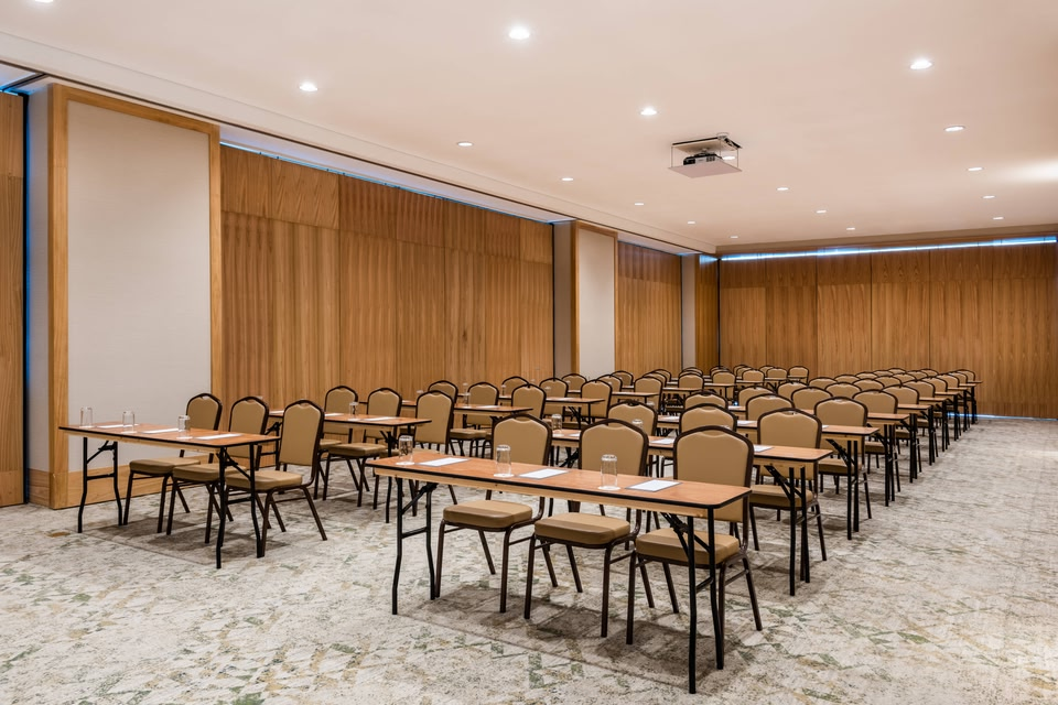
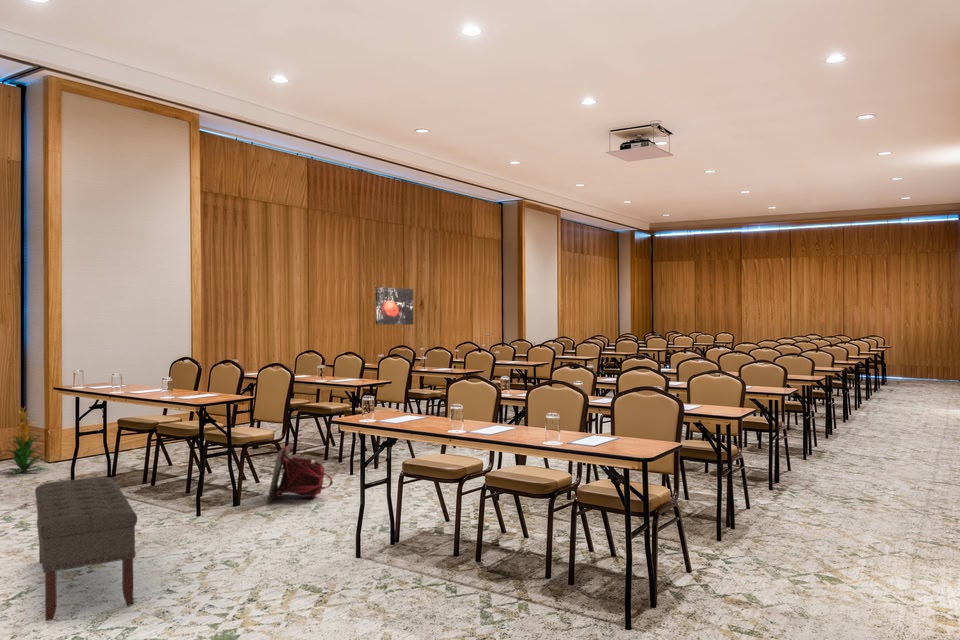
+ indoor plant (24, 438)
+ wall art (394, 306)
+ backpack (302, 472)
+ bench (82, 538)
